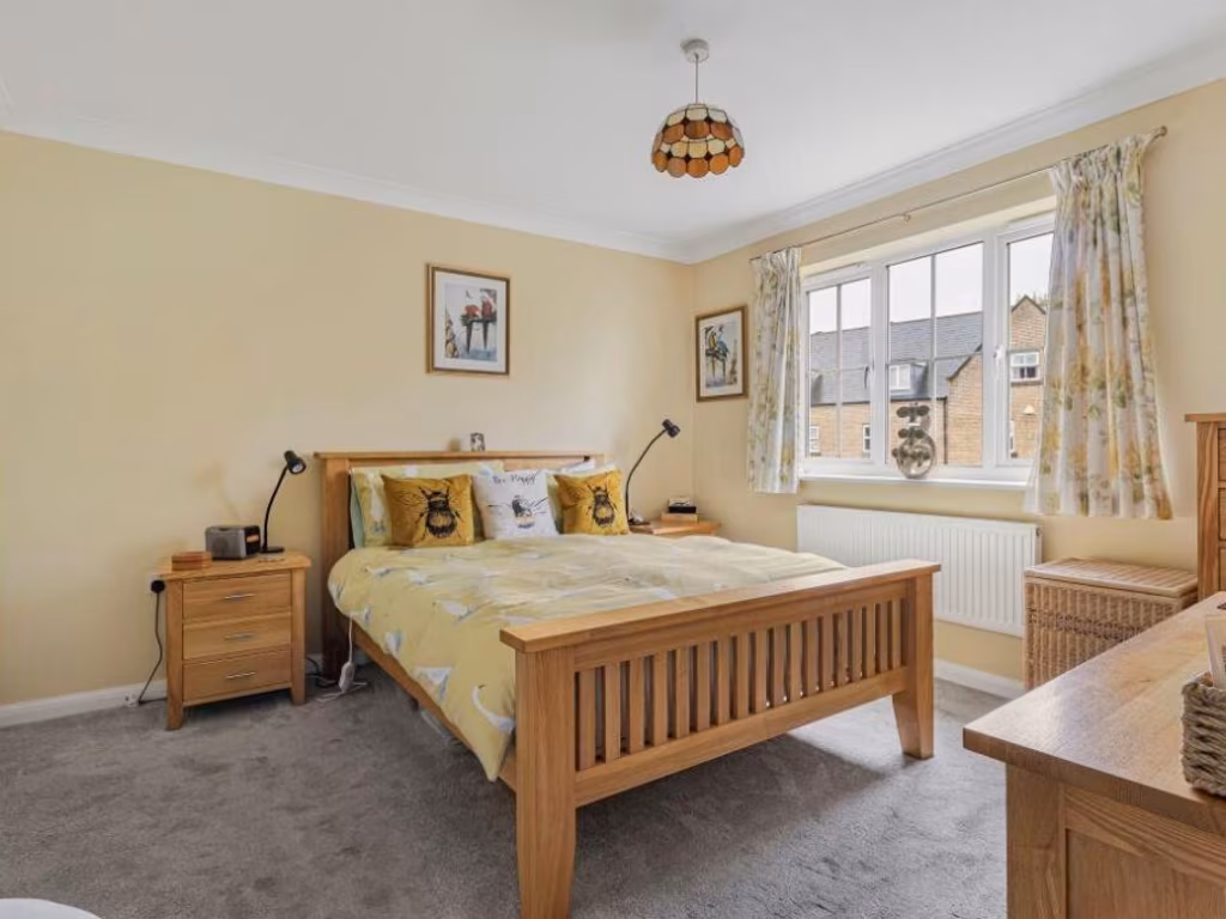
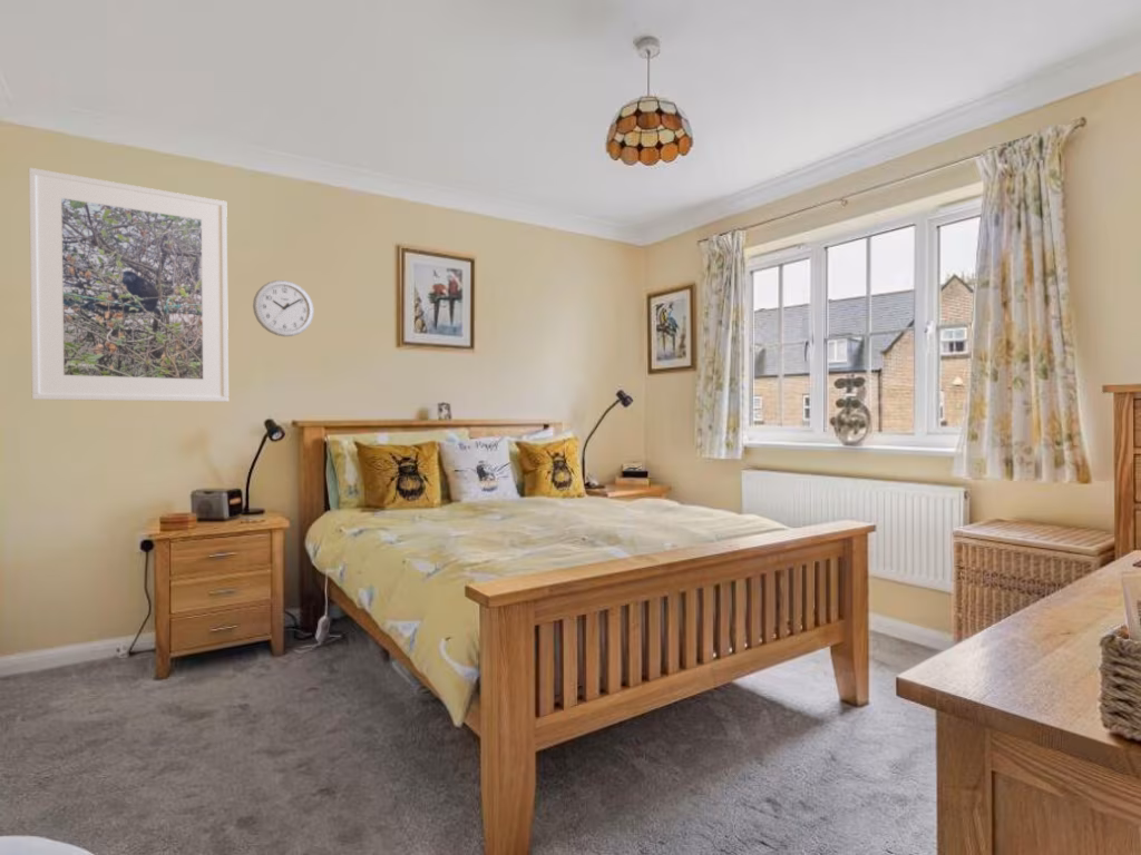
+ wall clock (284, 307)
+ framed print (136, 293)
